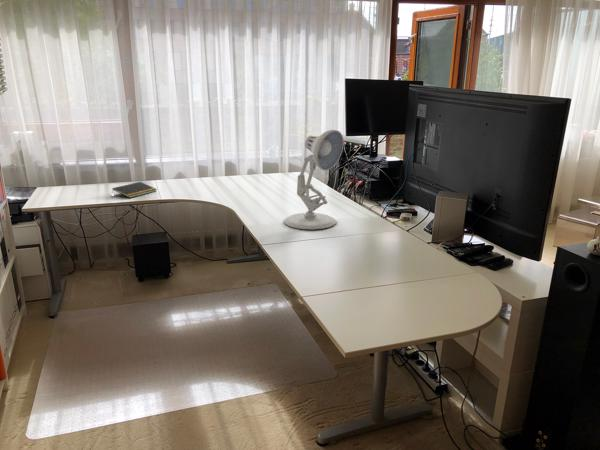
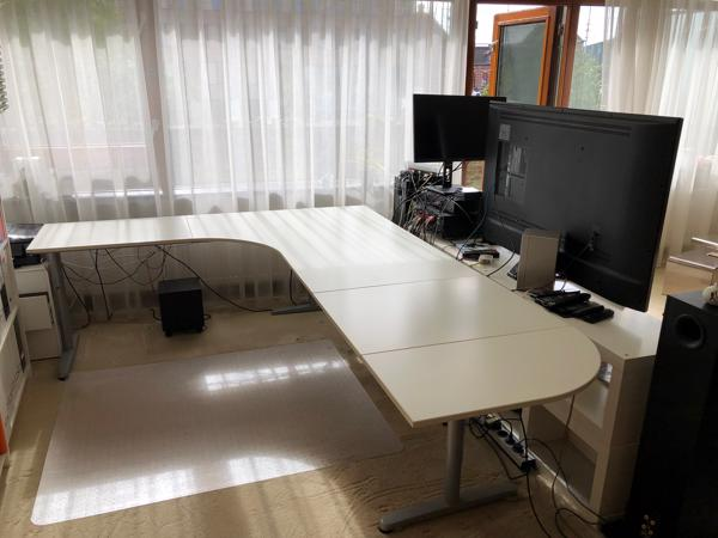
- notepad (135, 189)
- desk lamp (312, 175)
